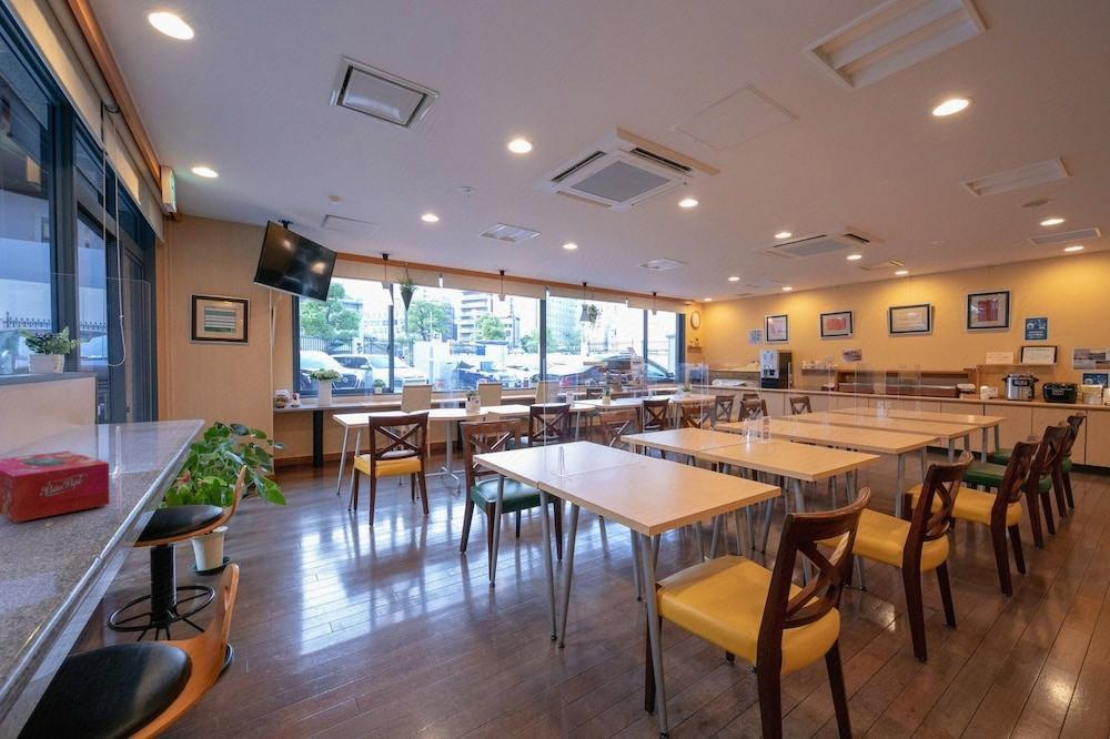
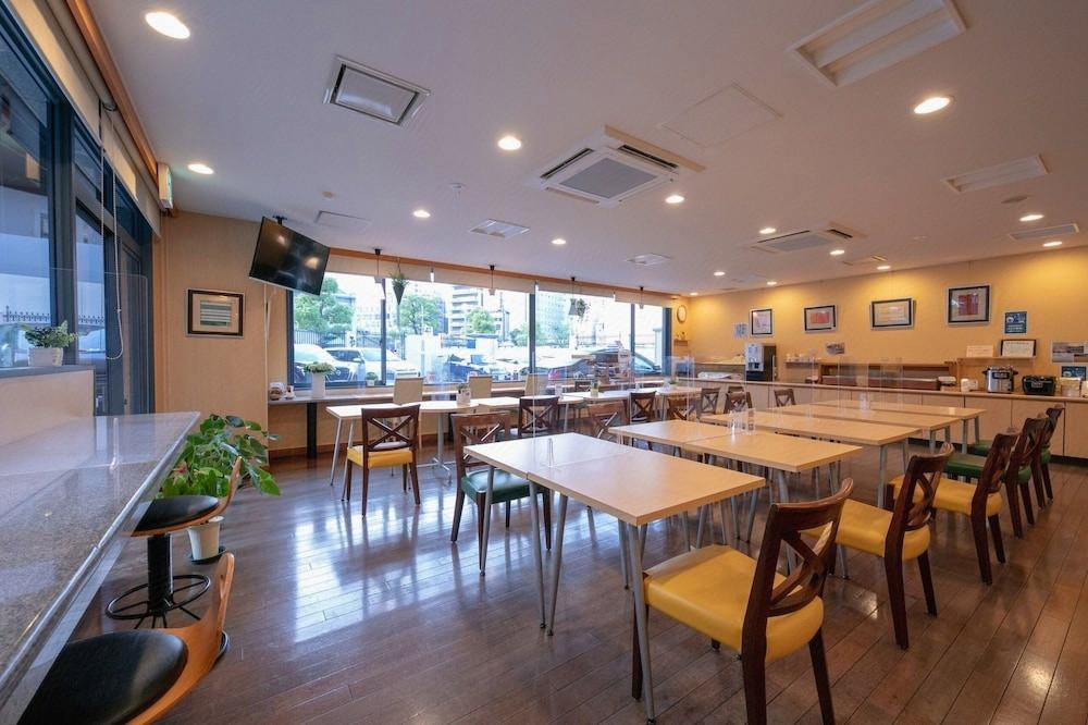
- tissue box (44, 482)
